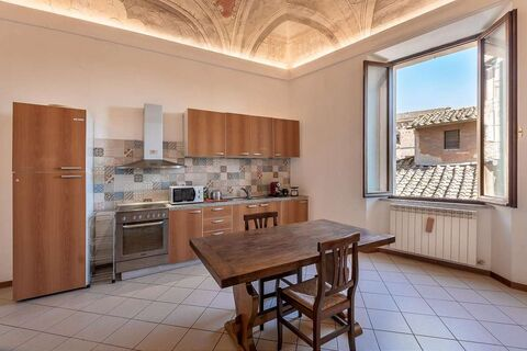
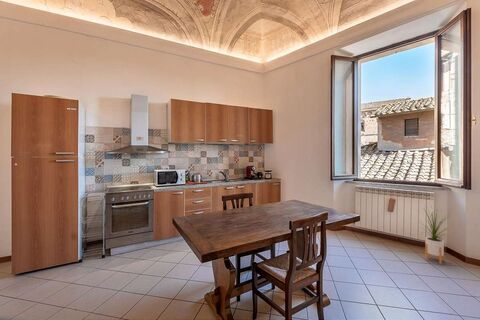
+ house plant (435, 233)
